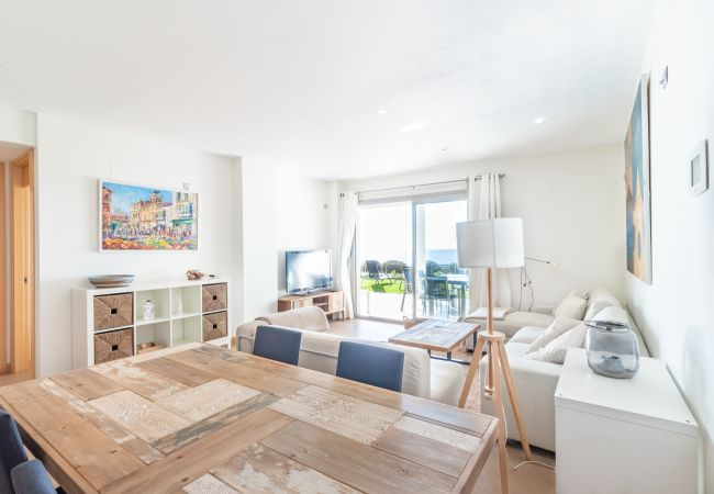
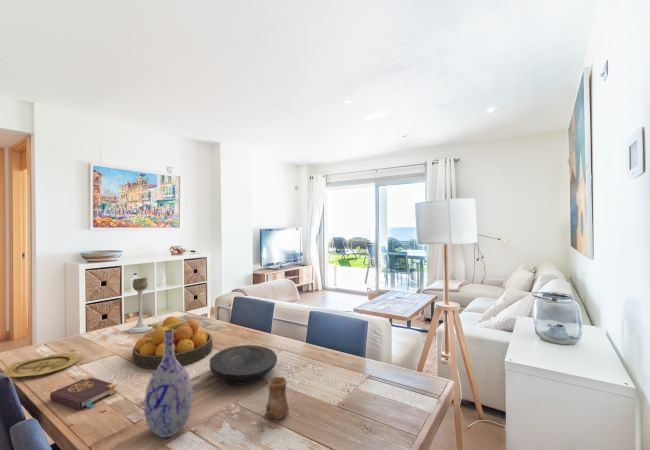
+ plate (244, 365)
+ vase (169, 380)
+ book (84, 391)
+ fruit bowl (174, 336)
+ cup (277, 397)
+ plate (43, 364)
+ candle holder (140, 304)
